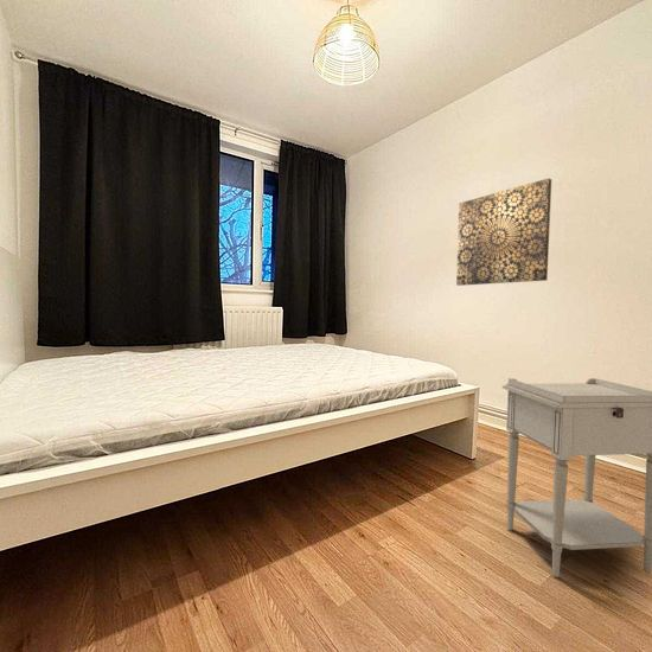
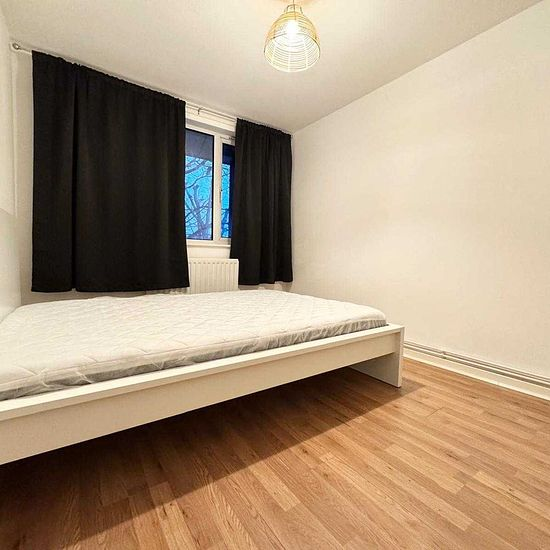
- nightstand (567, 467)
- wall art (498, 237)
